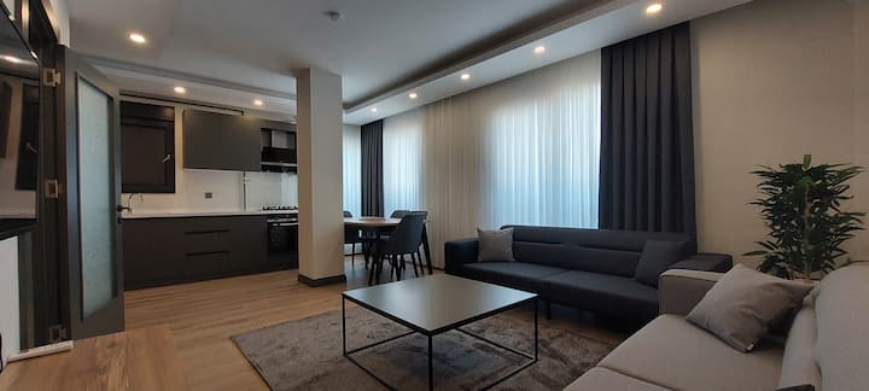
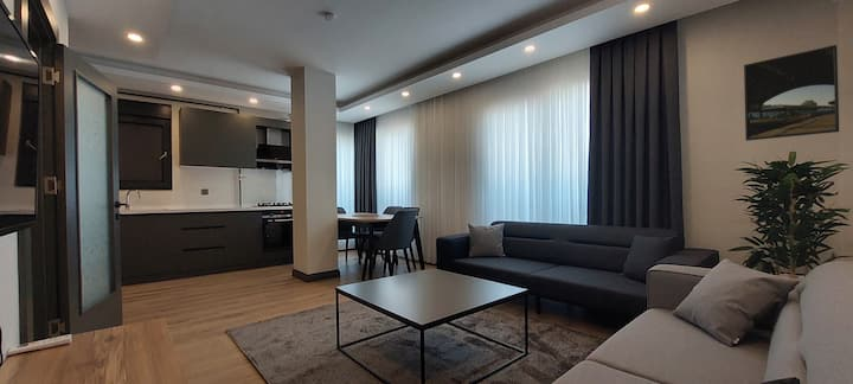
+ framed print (788, 96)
